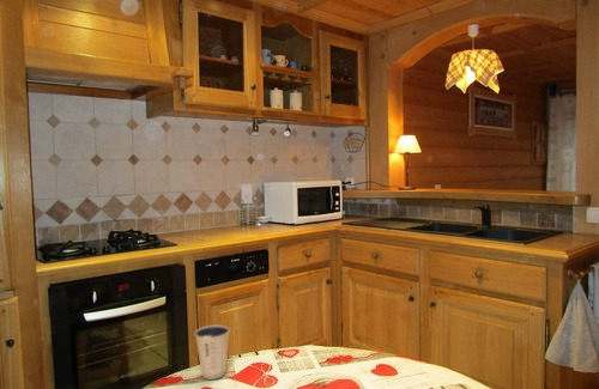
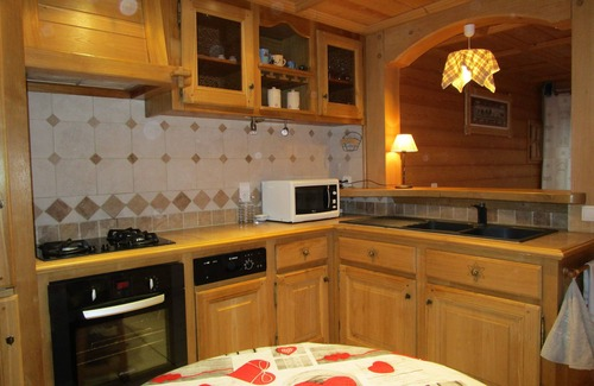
- dixie cup (212, 352)
